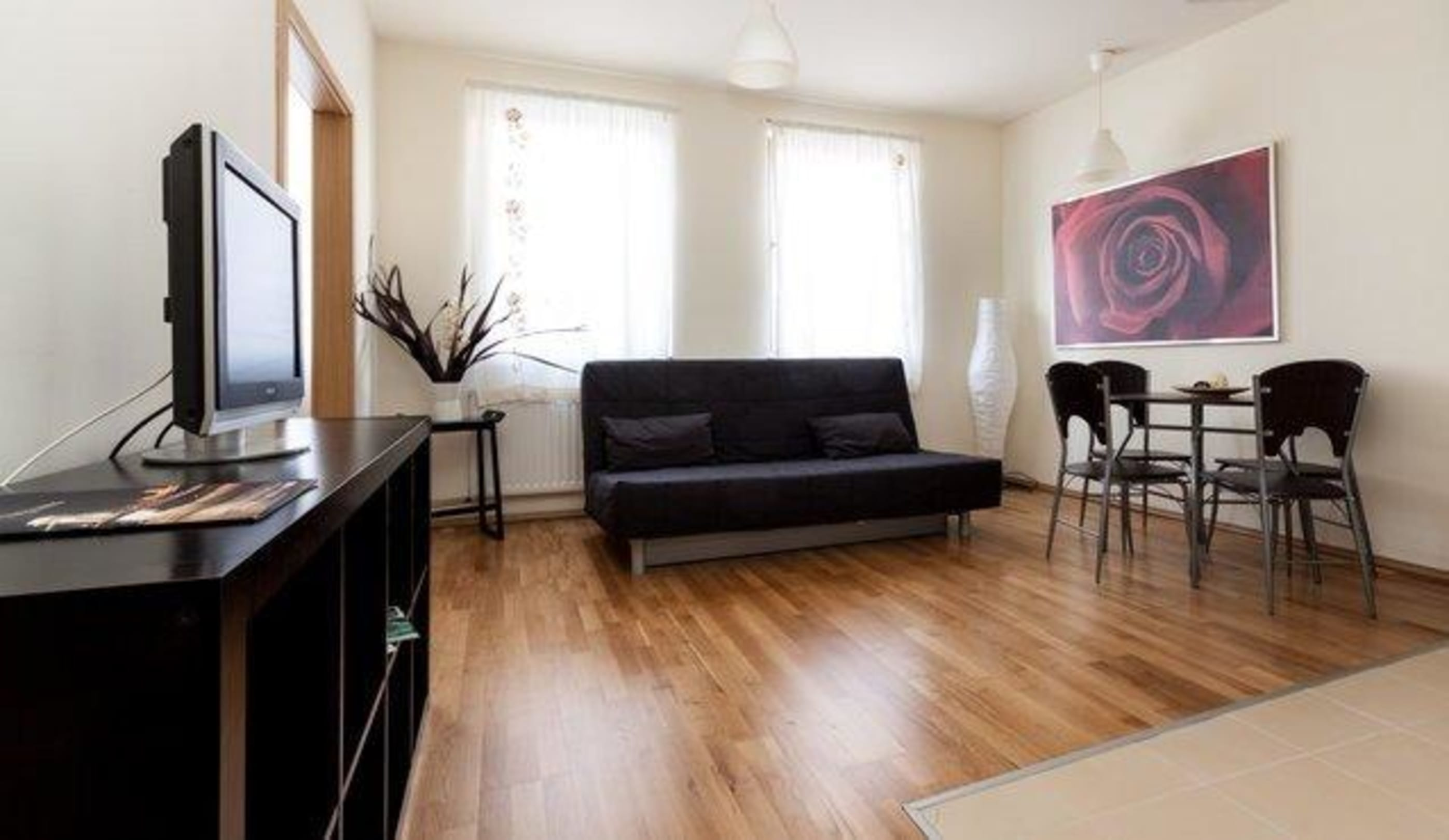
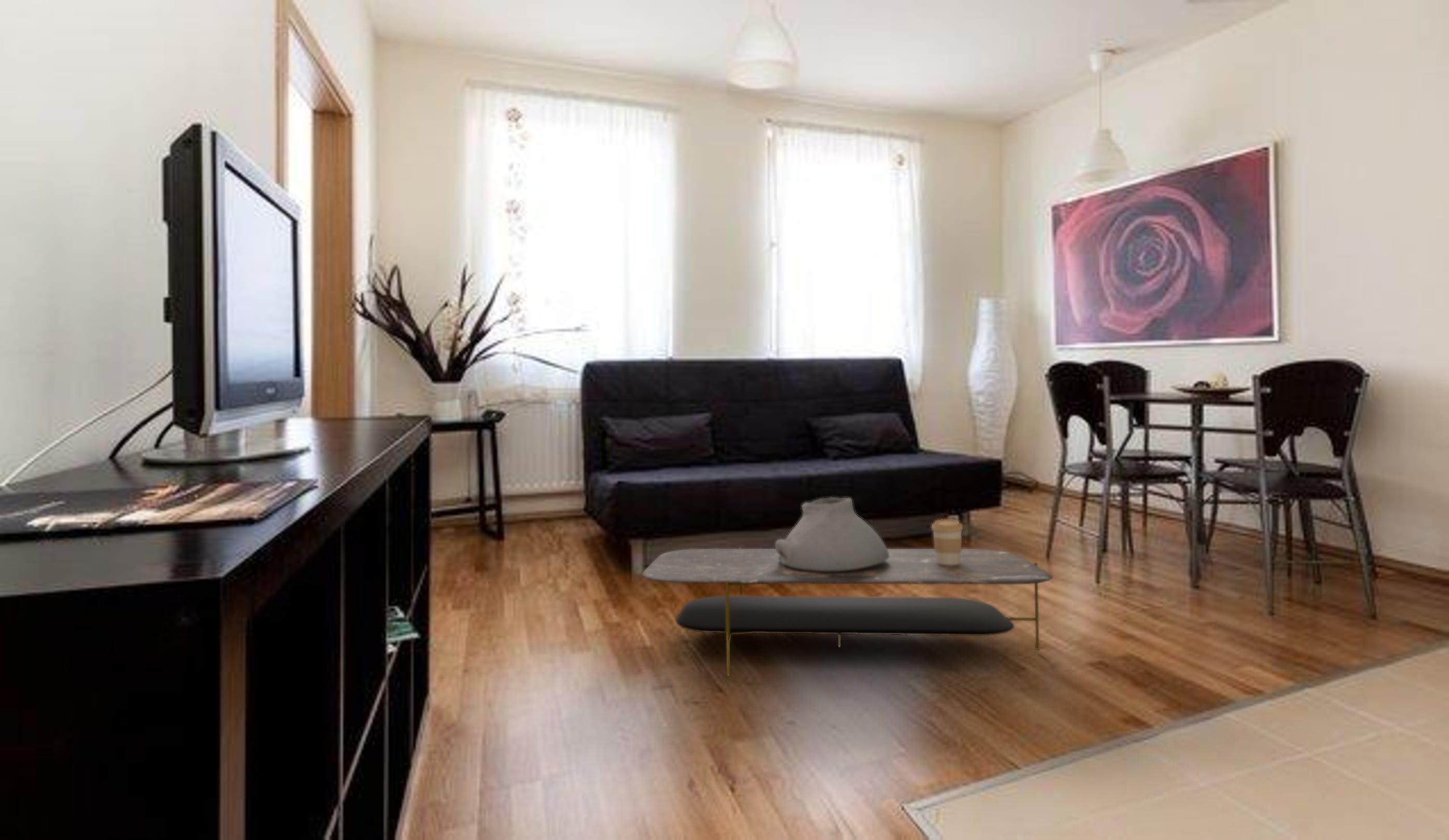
+ vase (832, 529)
+ coffee table (840, 604)
+ coffee cup (947, 541)
